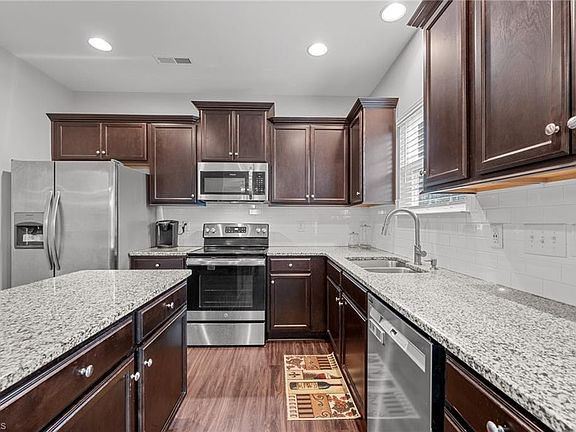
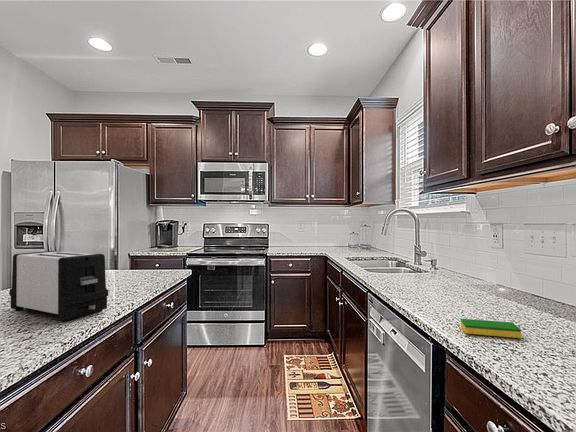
+ dish sponge (489, 327)
+ toaster (59, 282)
